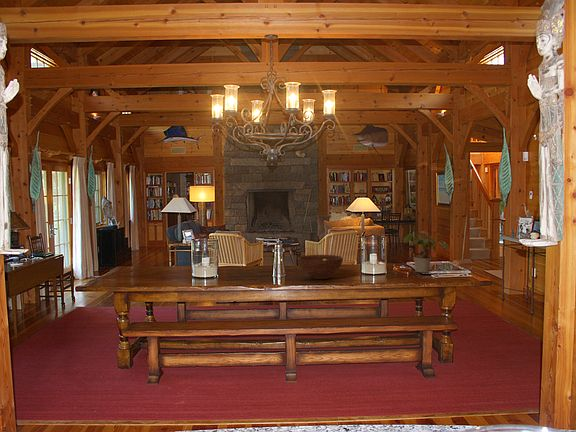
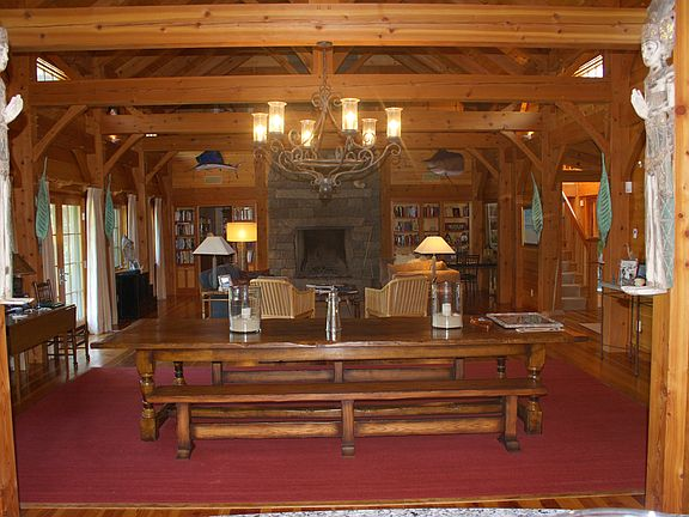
- potted plant (427, 251)
- fruit bowl (320, 267)
